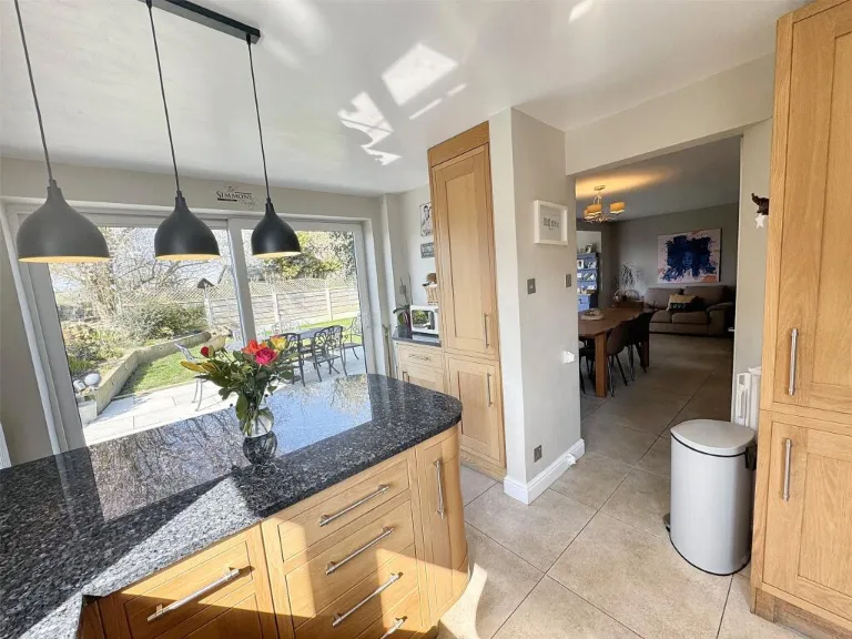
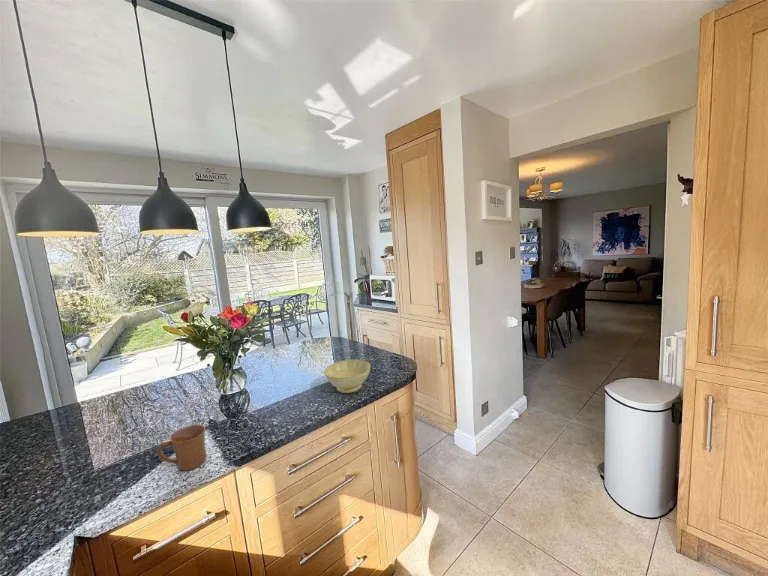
+ mug (183, 449)
+ bowl (348, 377)
